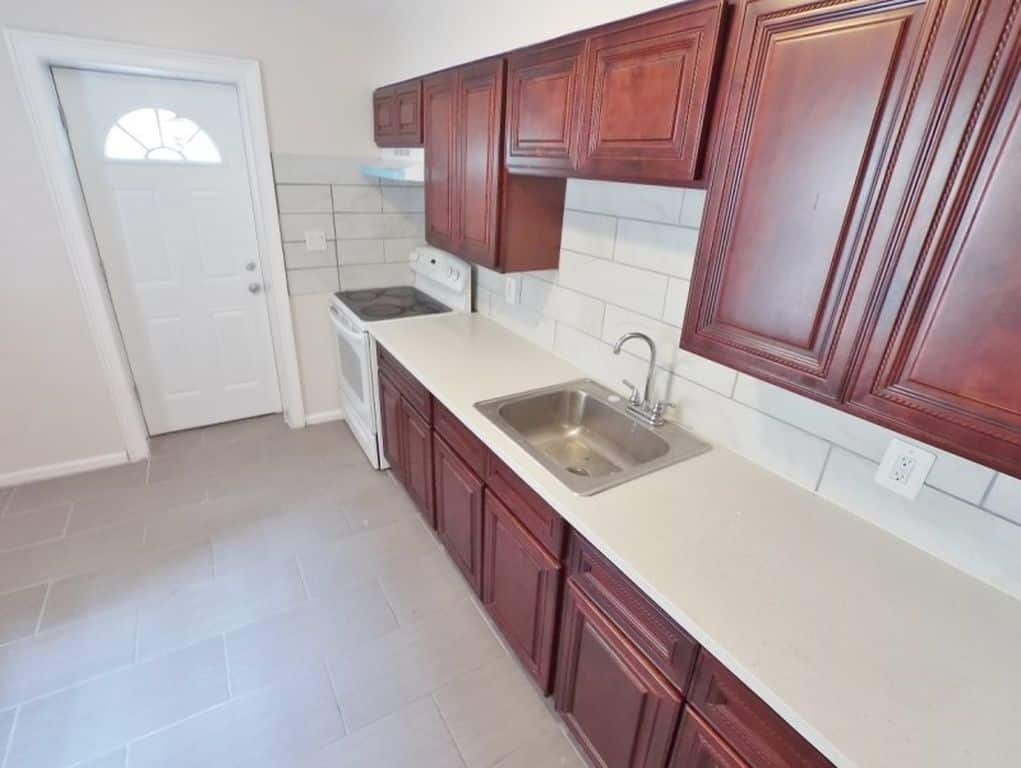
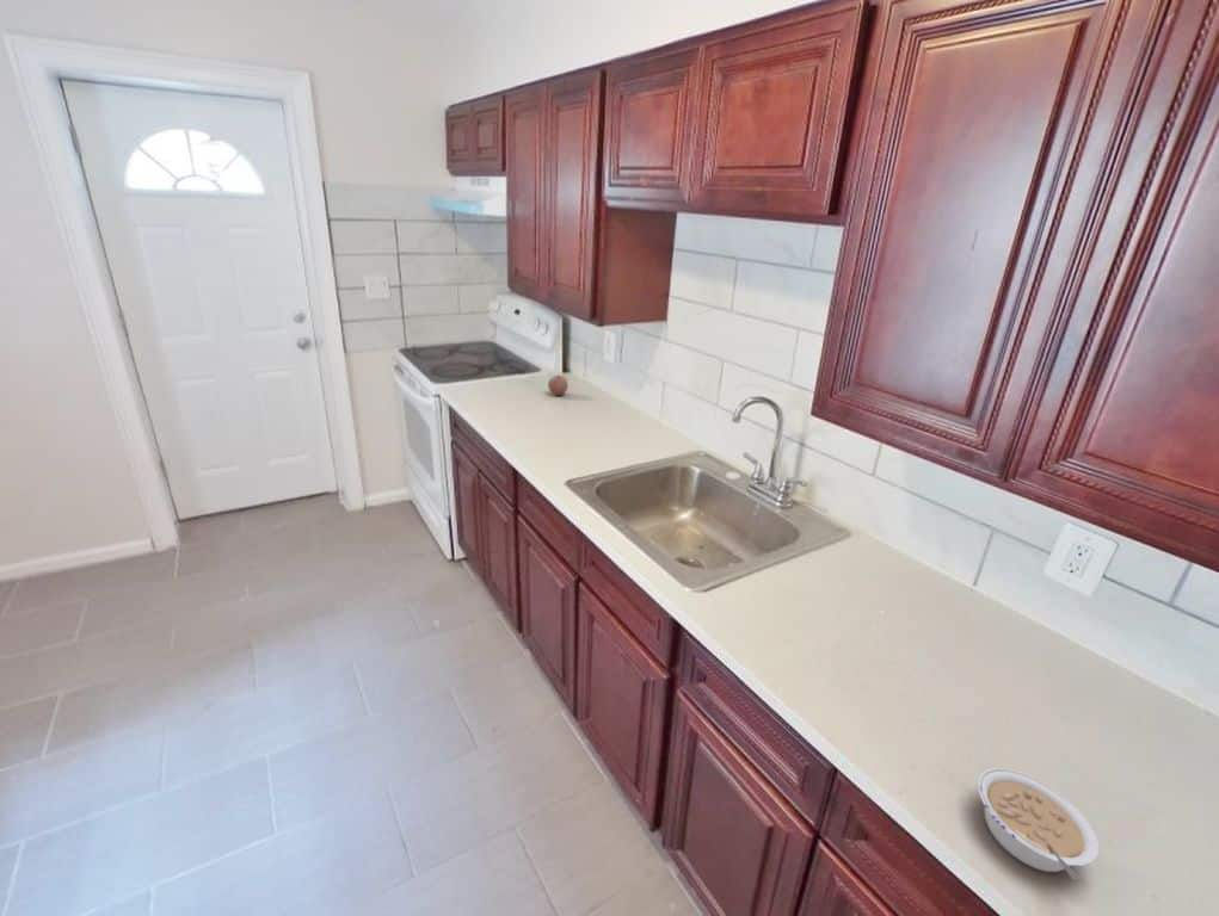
+ legume (1035, 825)
+ fruit (558, 385)
